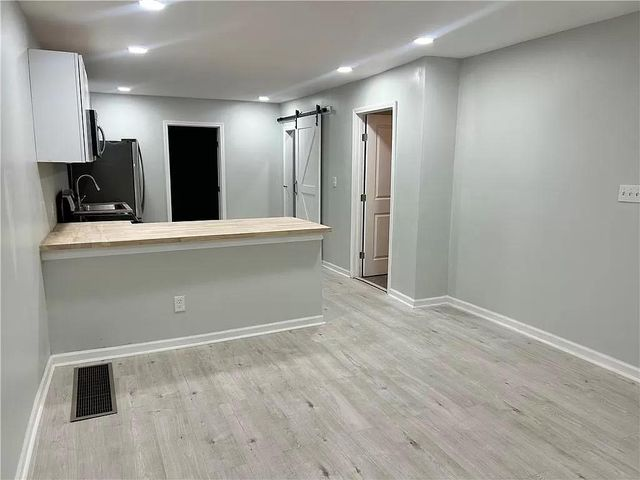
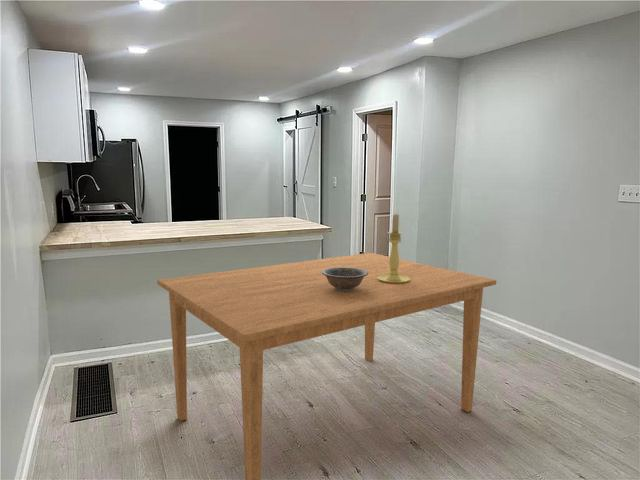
+ dining table (326, 334)
+ decorative bowl (344, 280)
+ candle holder (394, 246)
